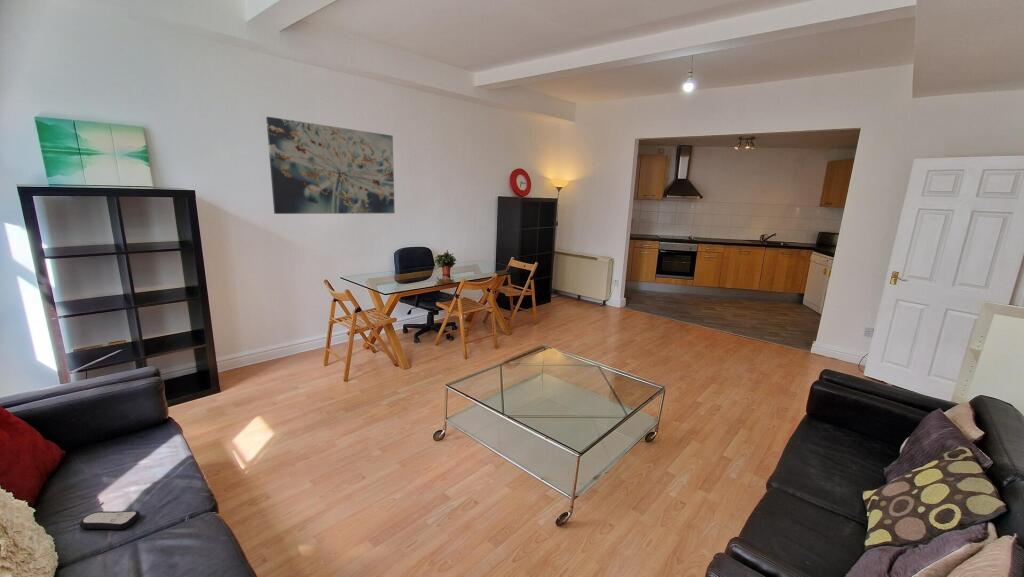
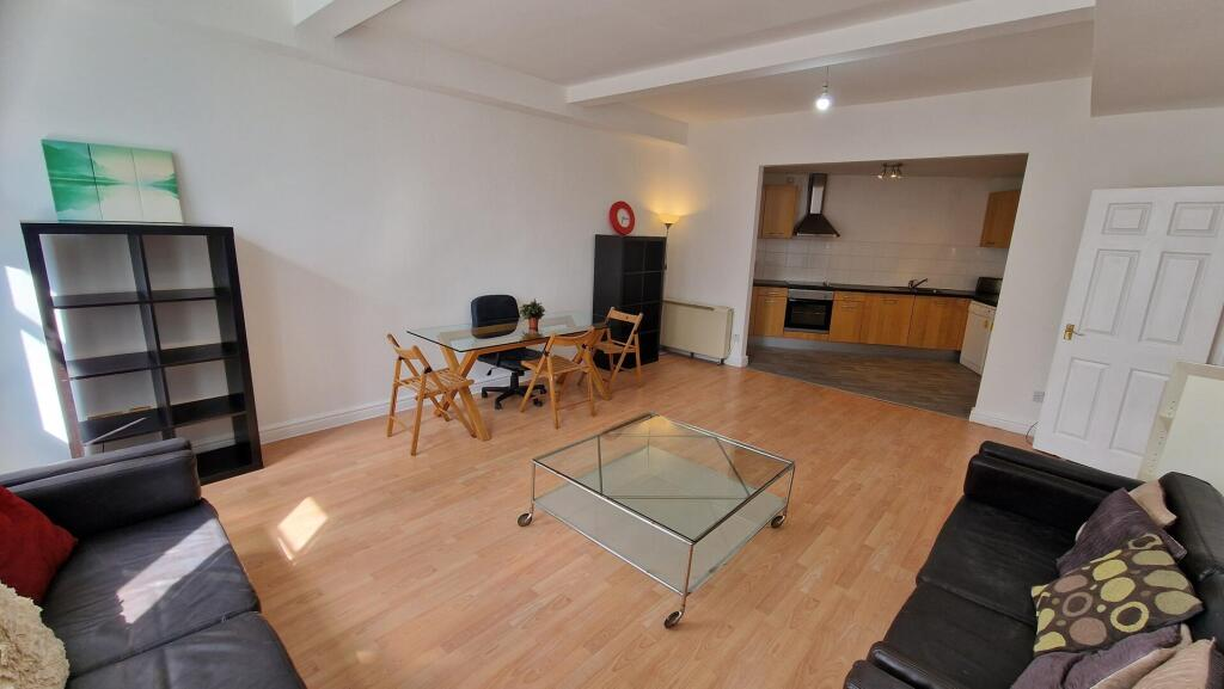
- remote control (109, 519)
- wall art (338, 171)
